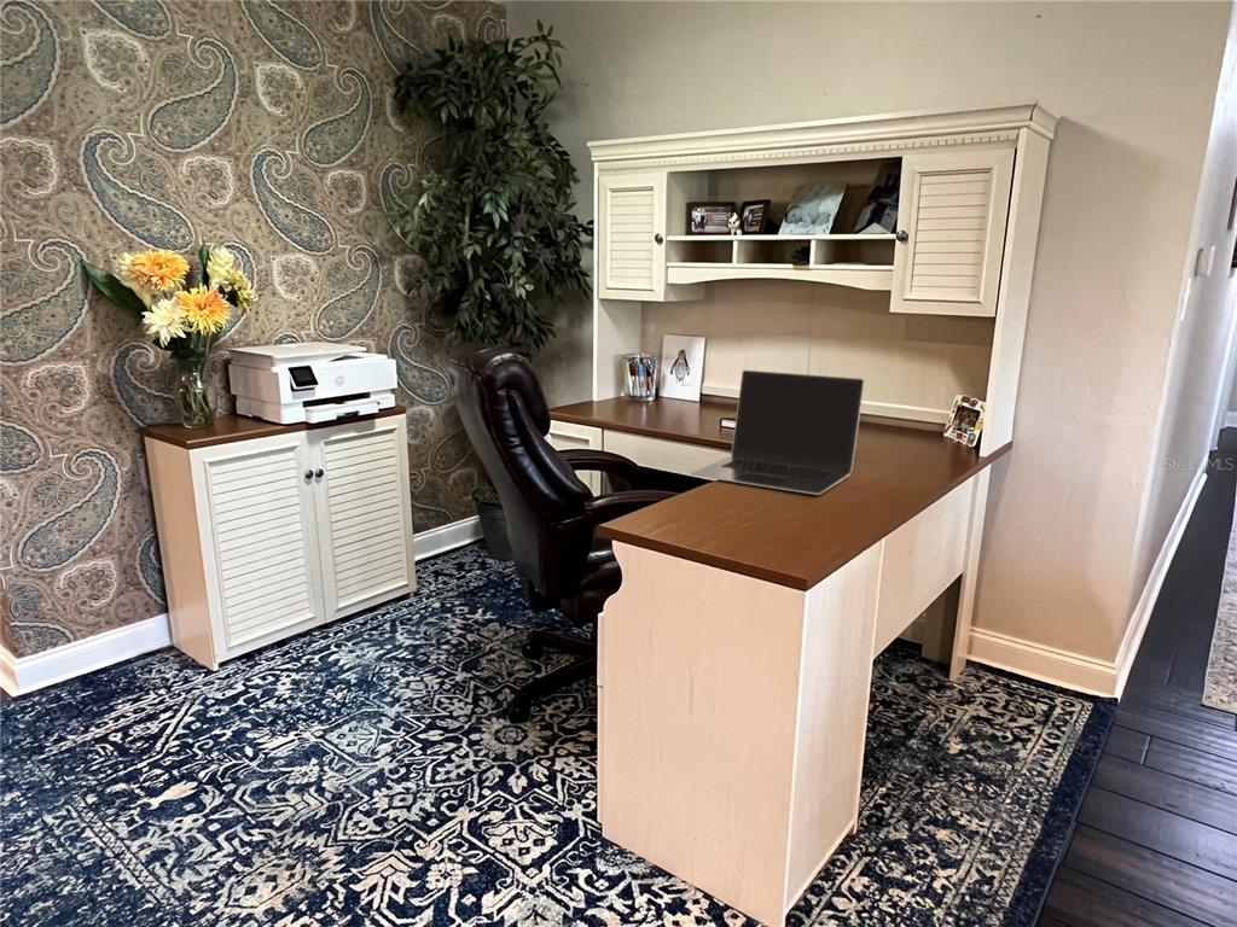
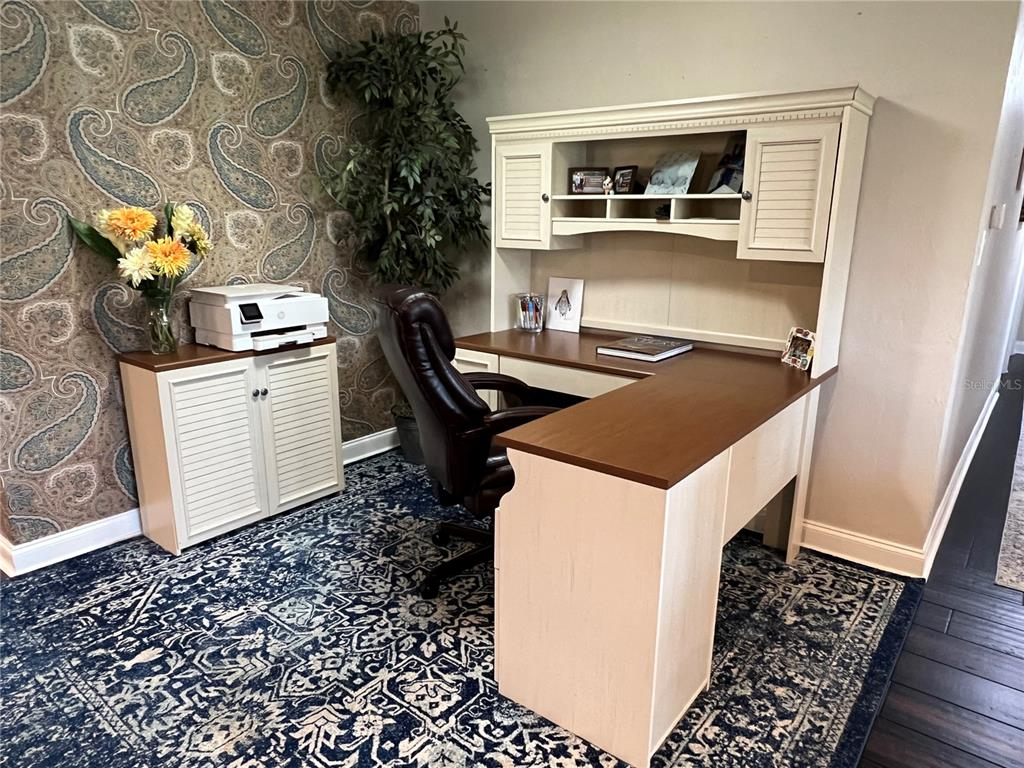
- laptop (777, 426)
